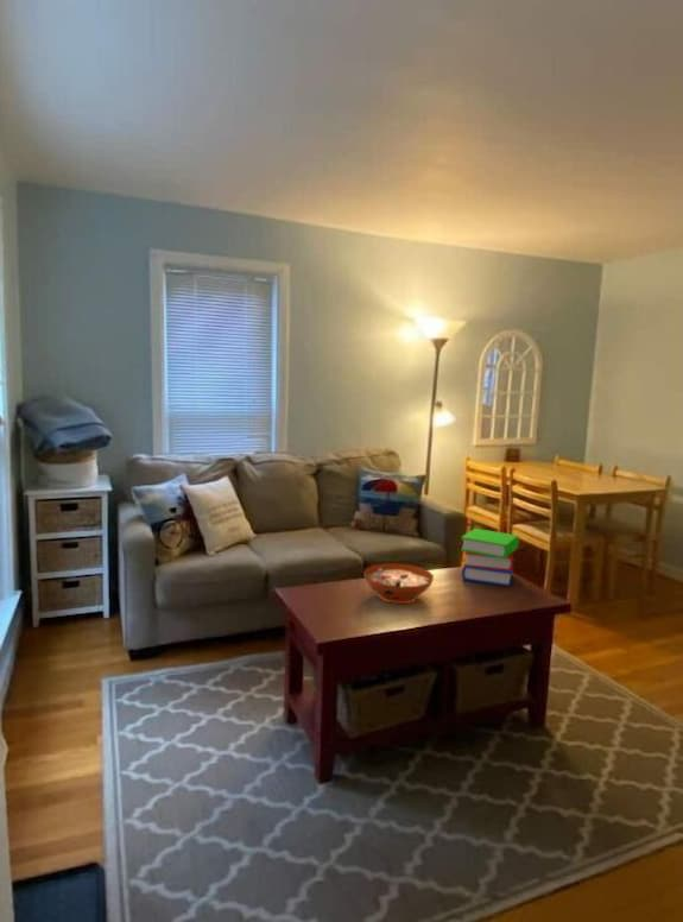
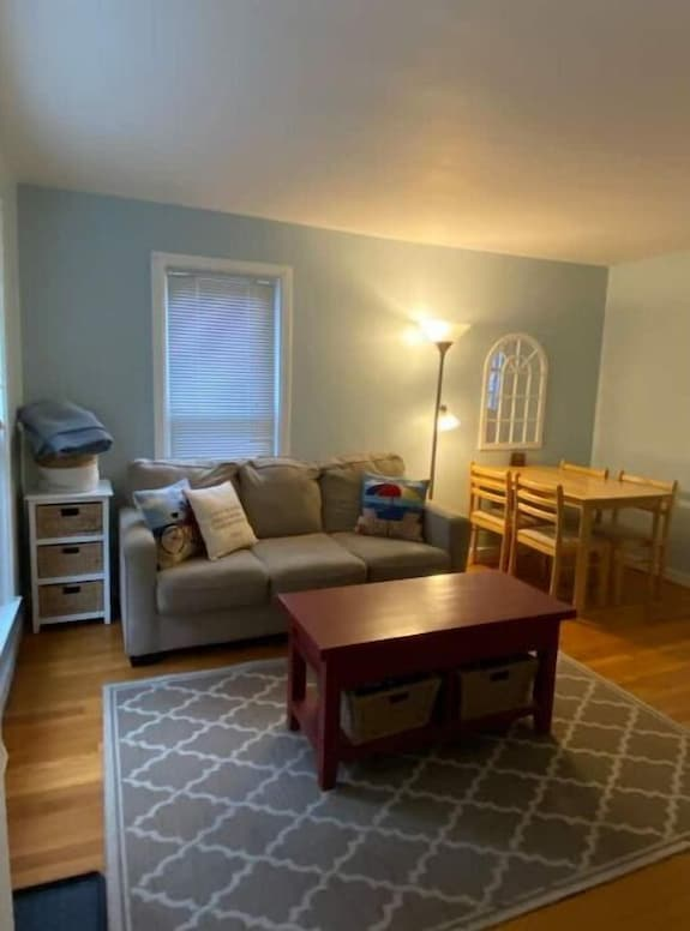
- decorative bowl (398, 585)
- book (488, 555)
